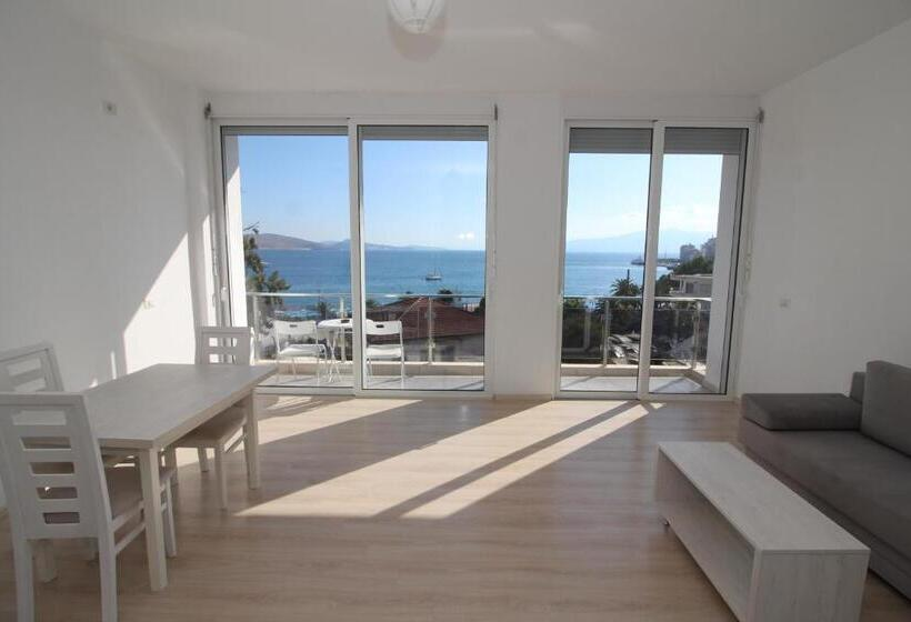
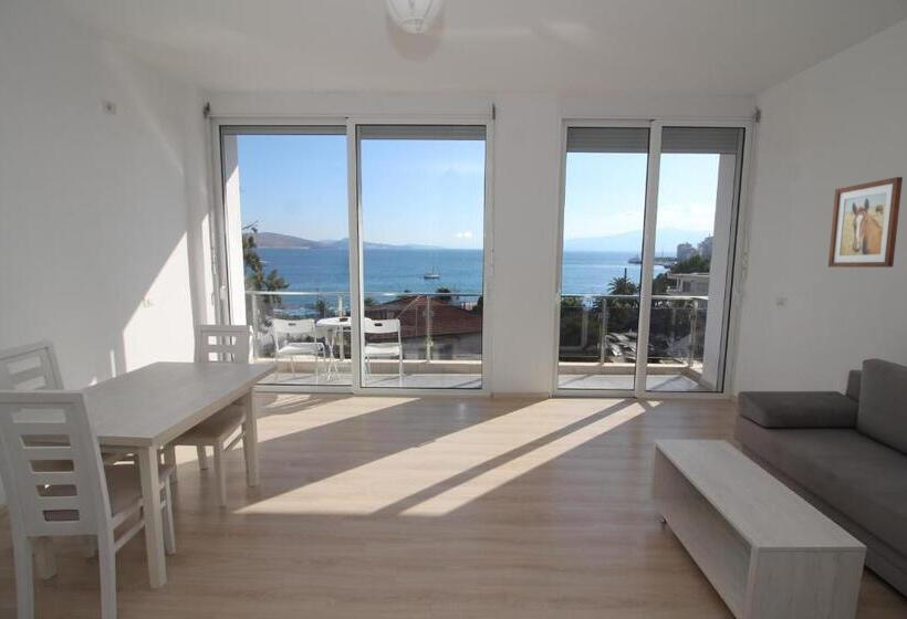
+ wall art (862, 225)
